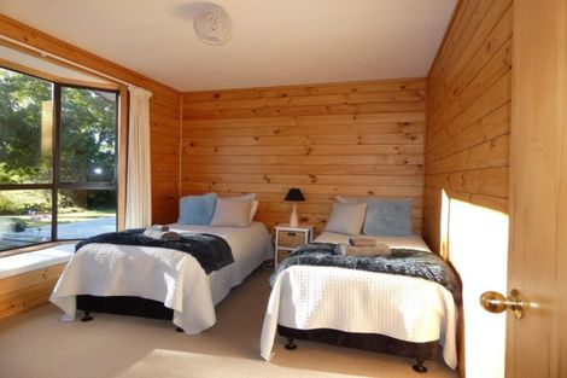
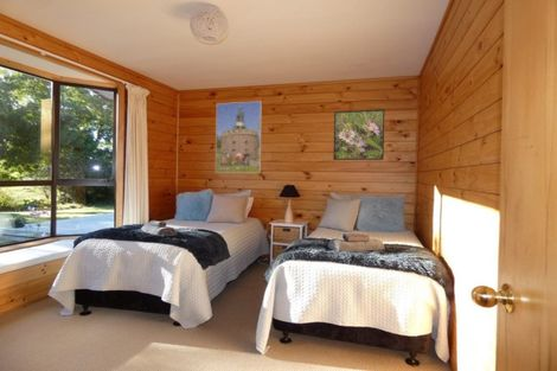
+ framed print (358, 135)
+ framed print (237, 137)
